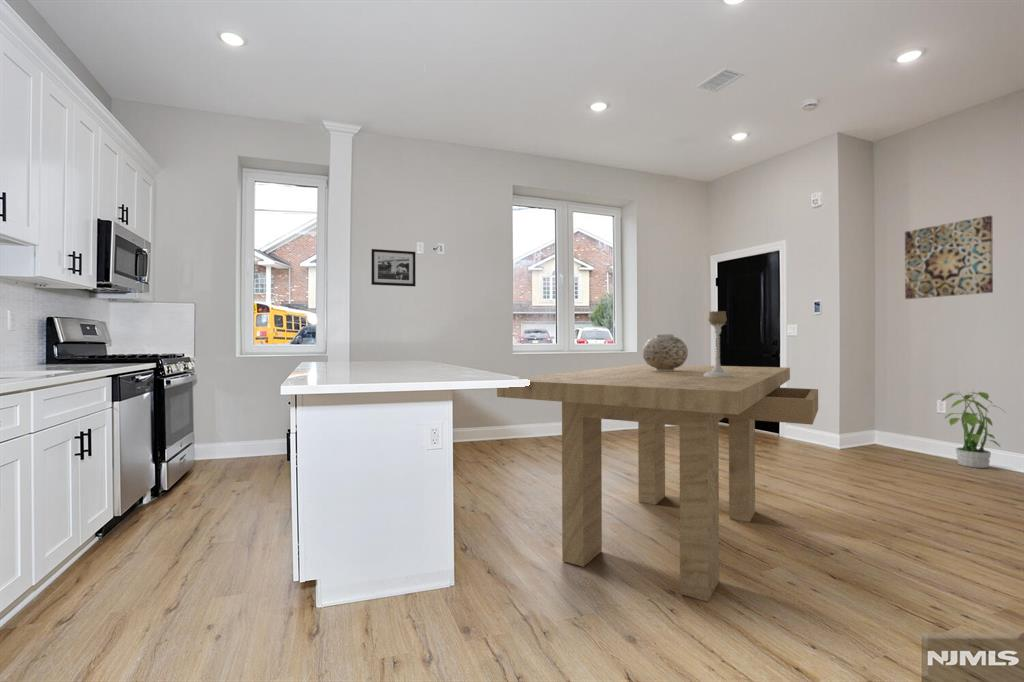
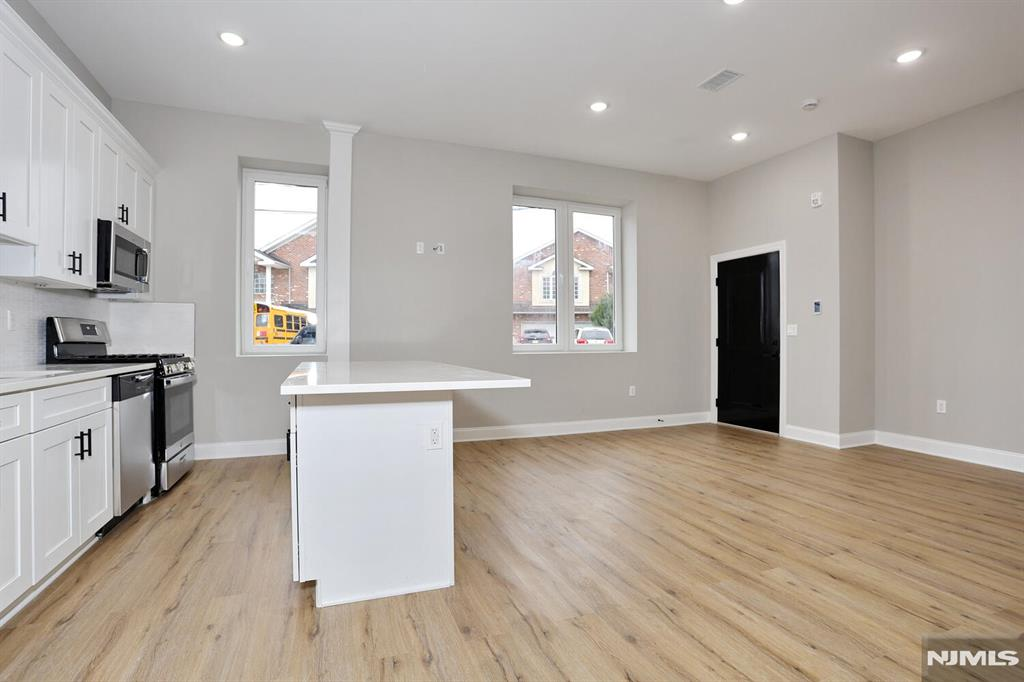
- potted plant (965, 427)
- candle holder (717, 343)
- dining table (688, 454)
- vase (664, 352)
- wall art (946, 260)
- picture frame (393, 268)
